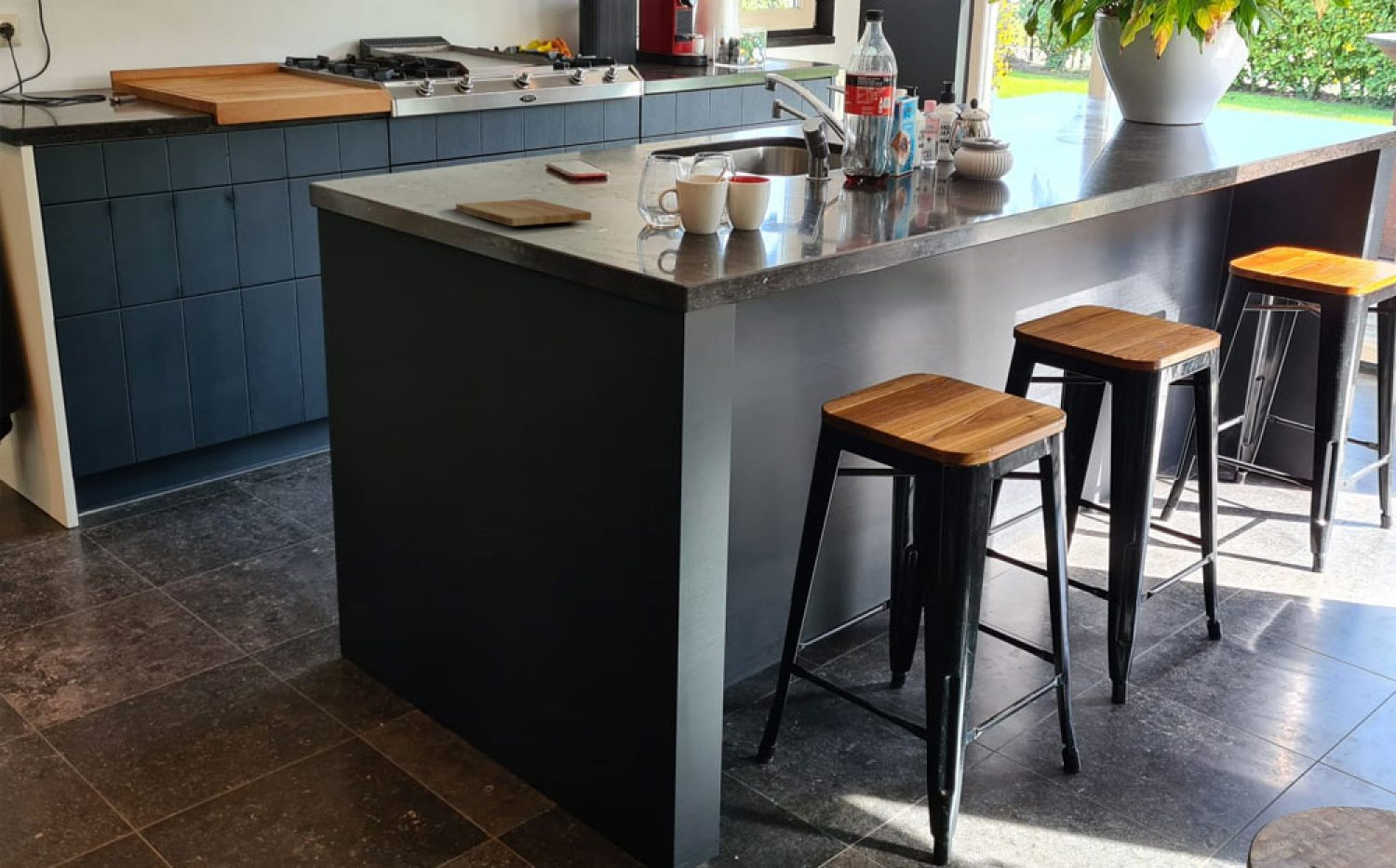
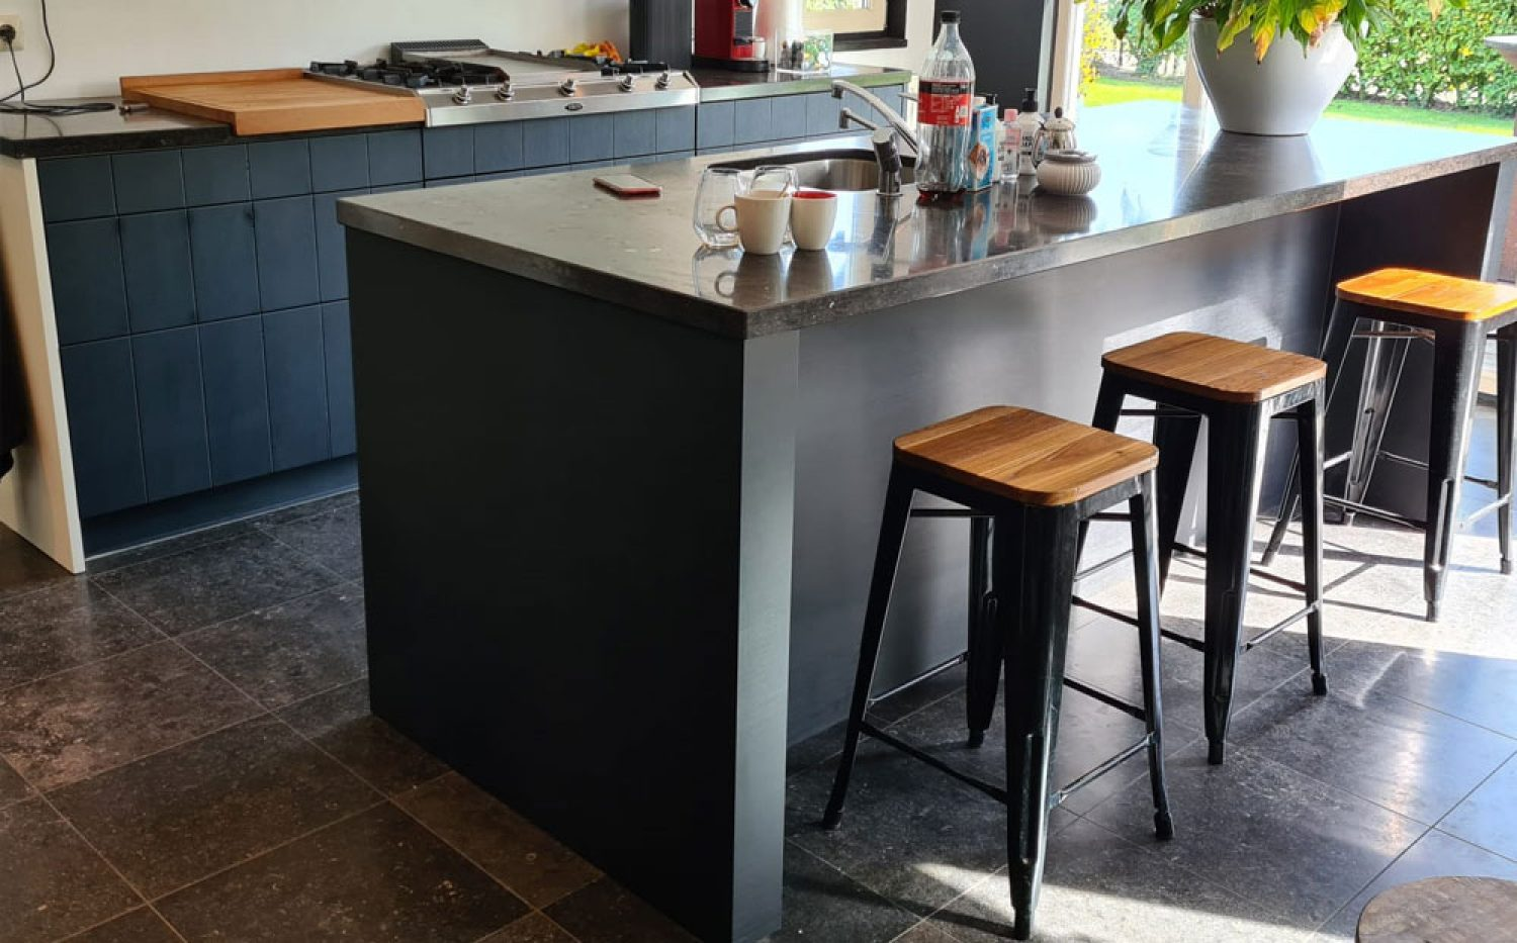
- cutting board (522, 211)
